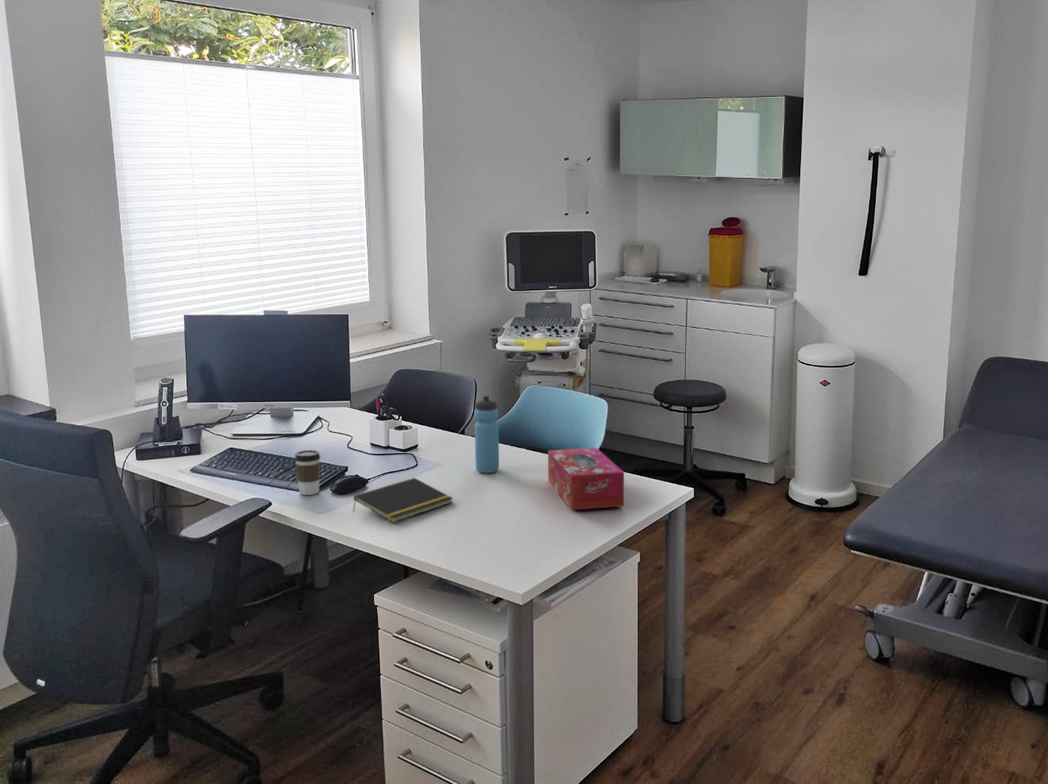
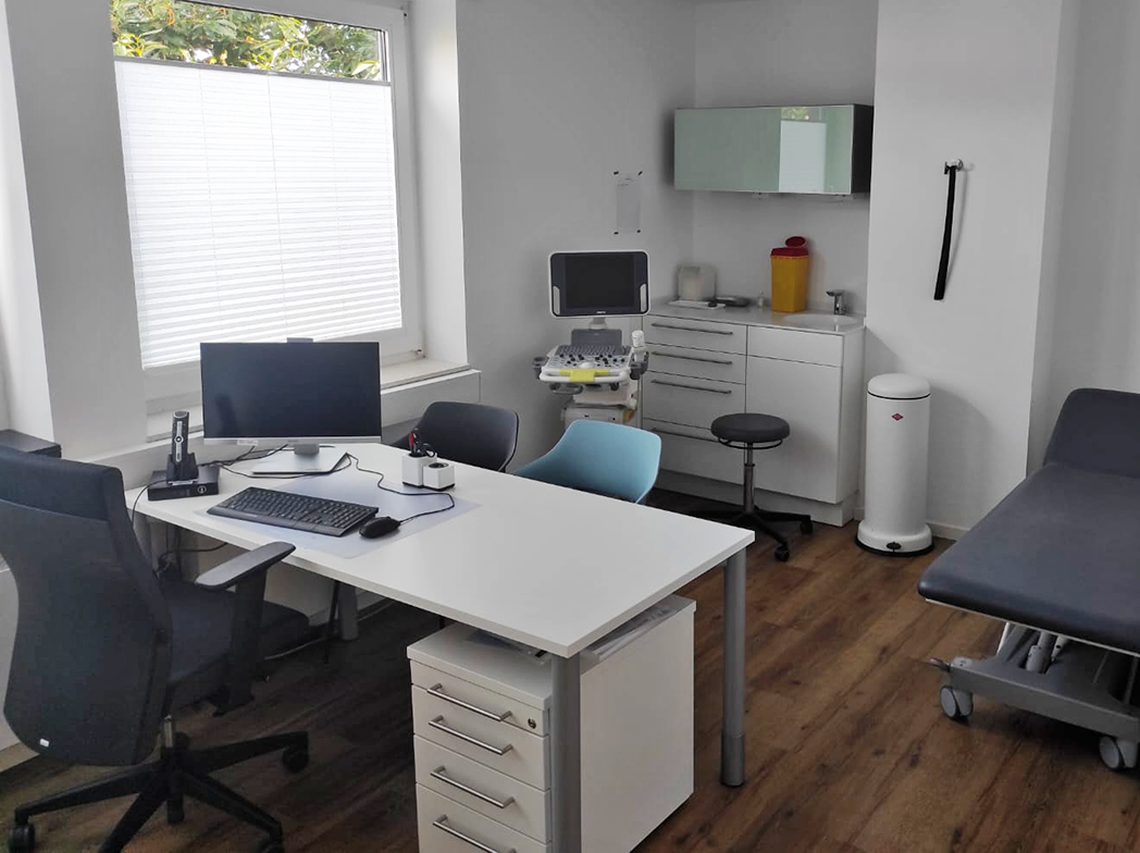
- coffee cup (308, 472)
- water bottle (486, 433)
- tissue box (584, 477)
- notepad (404, 498)
